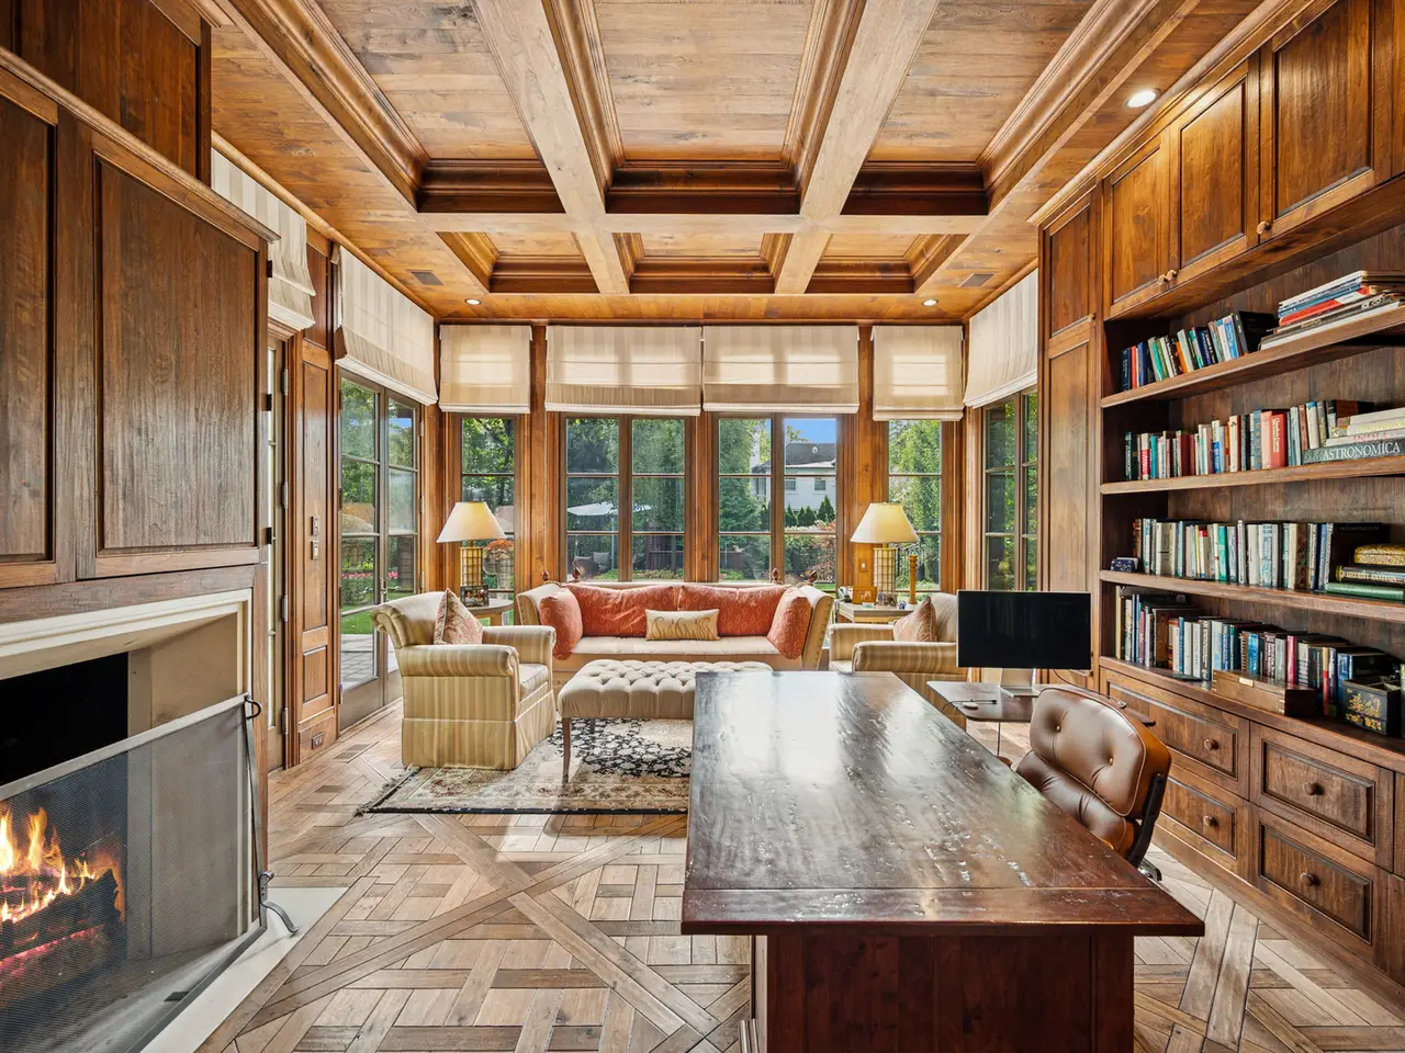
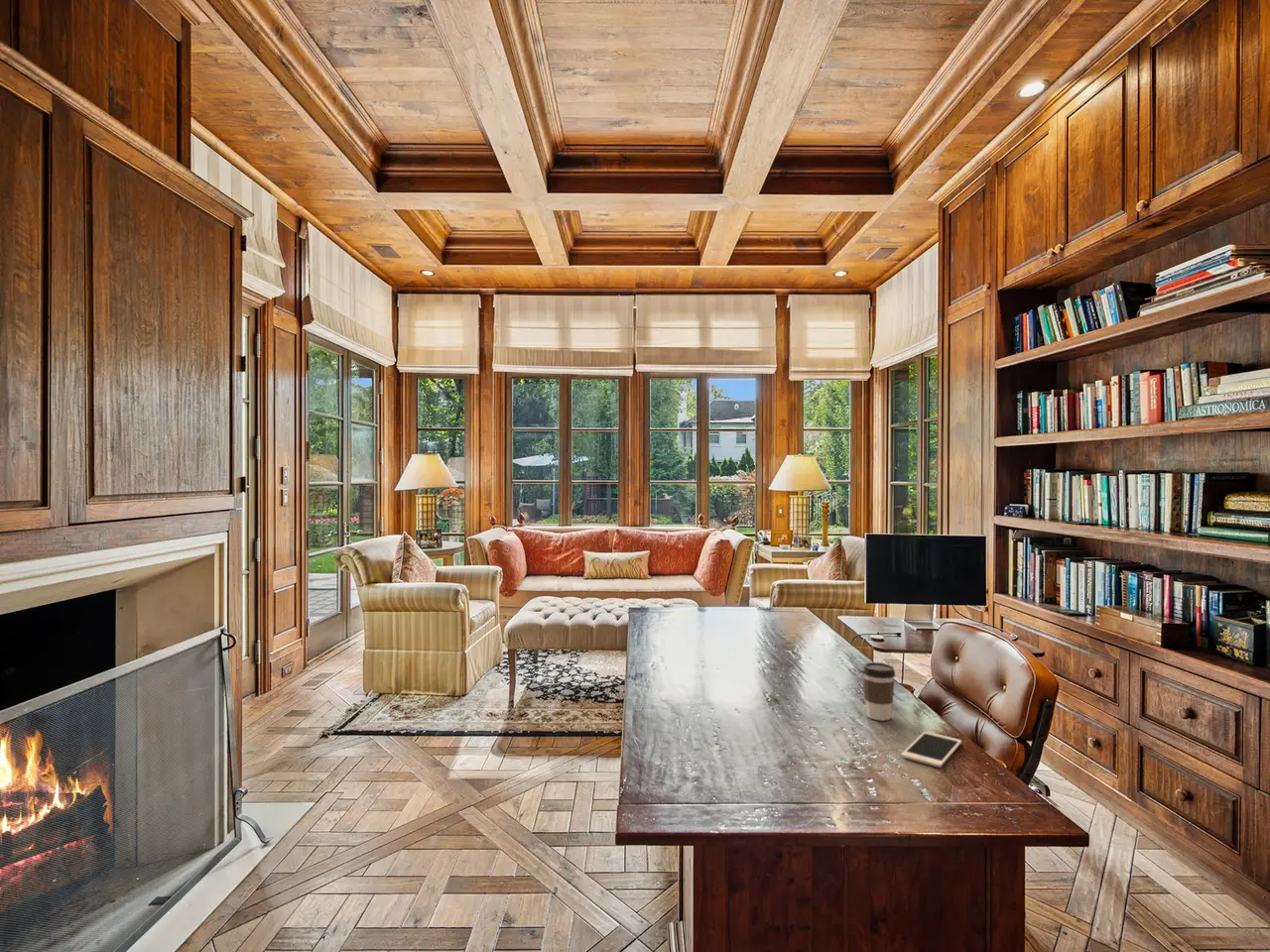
+ coffee cup (878, 691)
+ cell phone (932, 748)
